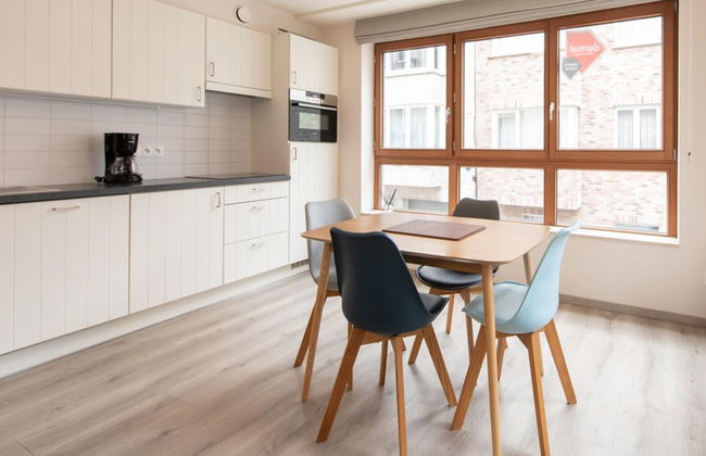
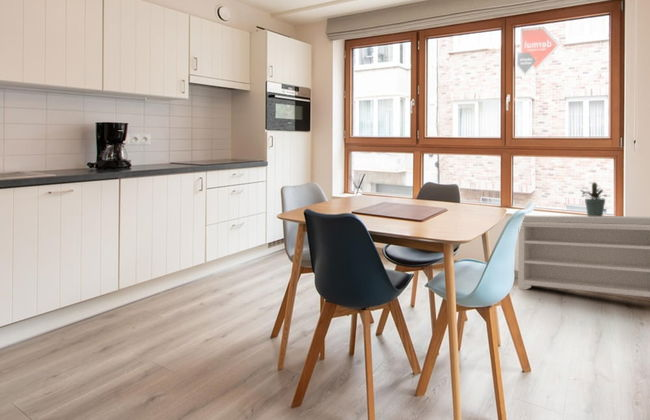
+ bench (589, 255)
+ potted plant (592, 199)
